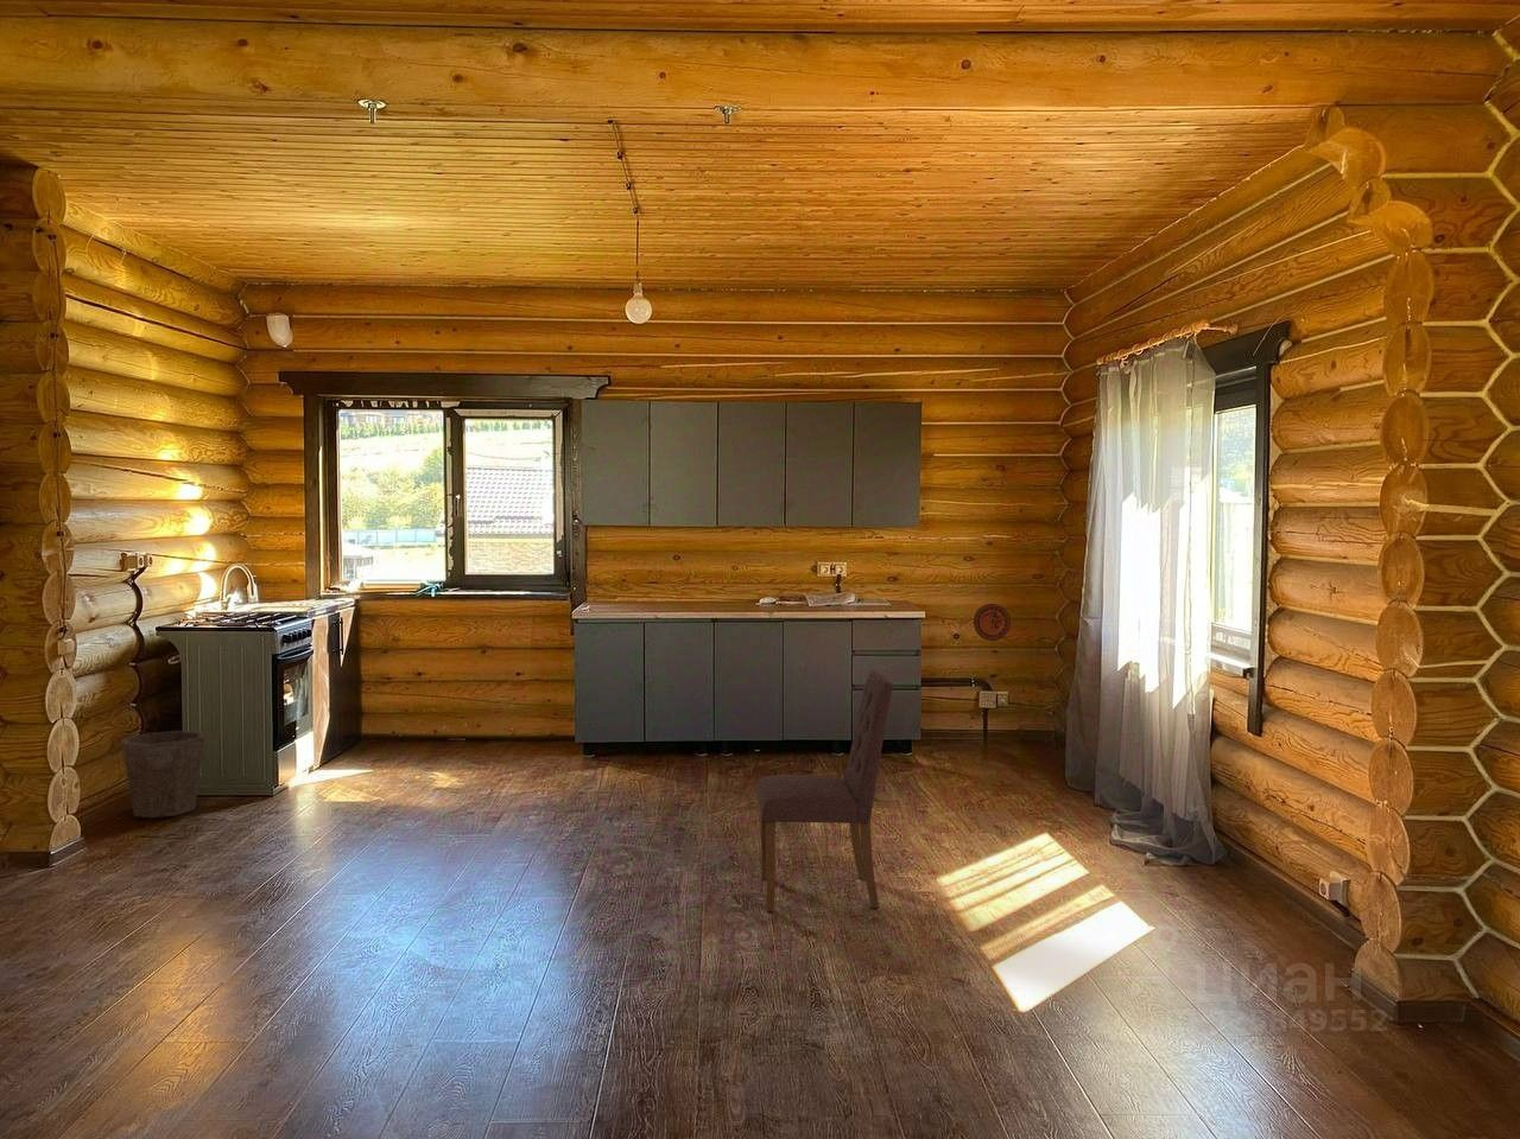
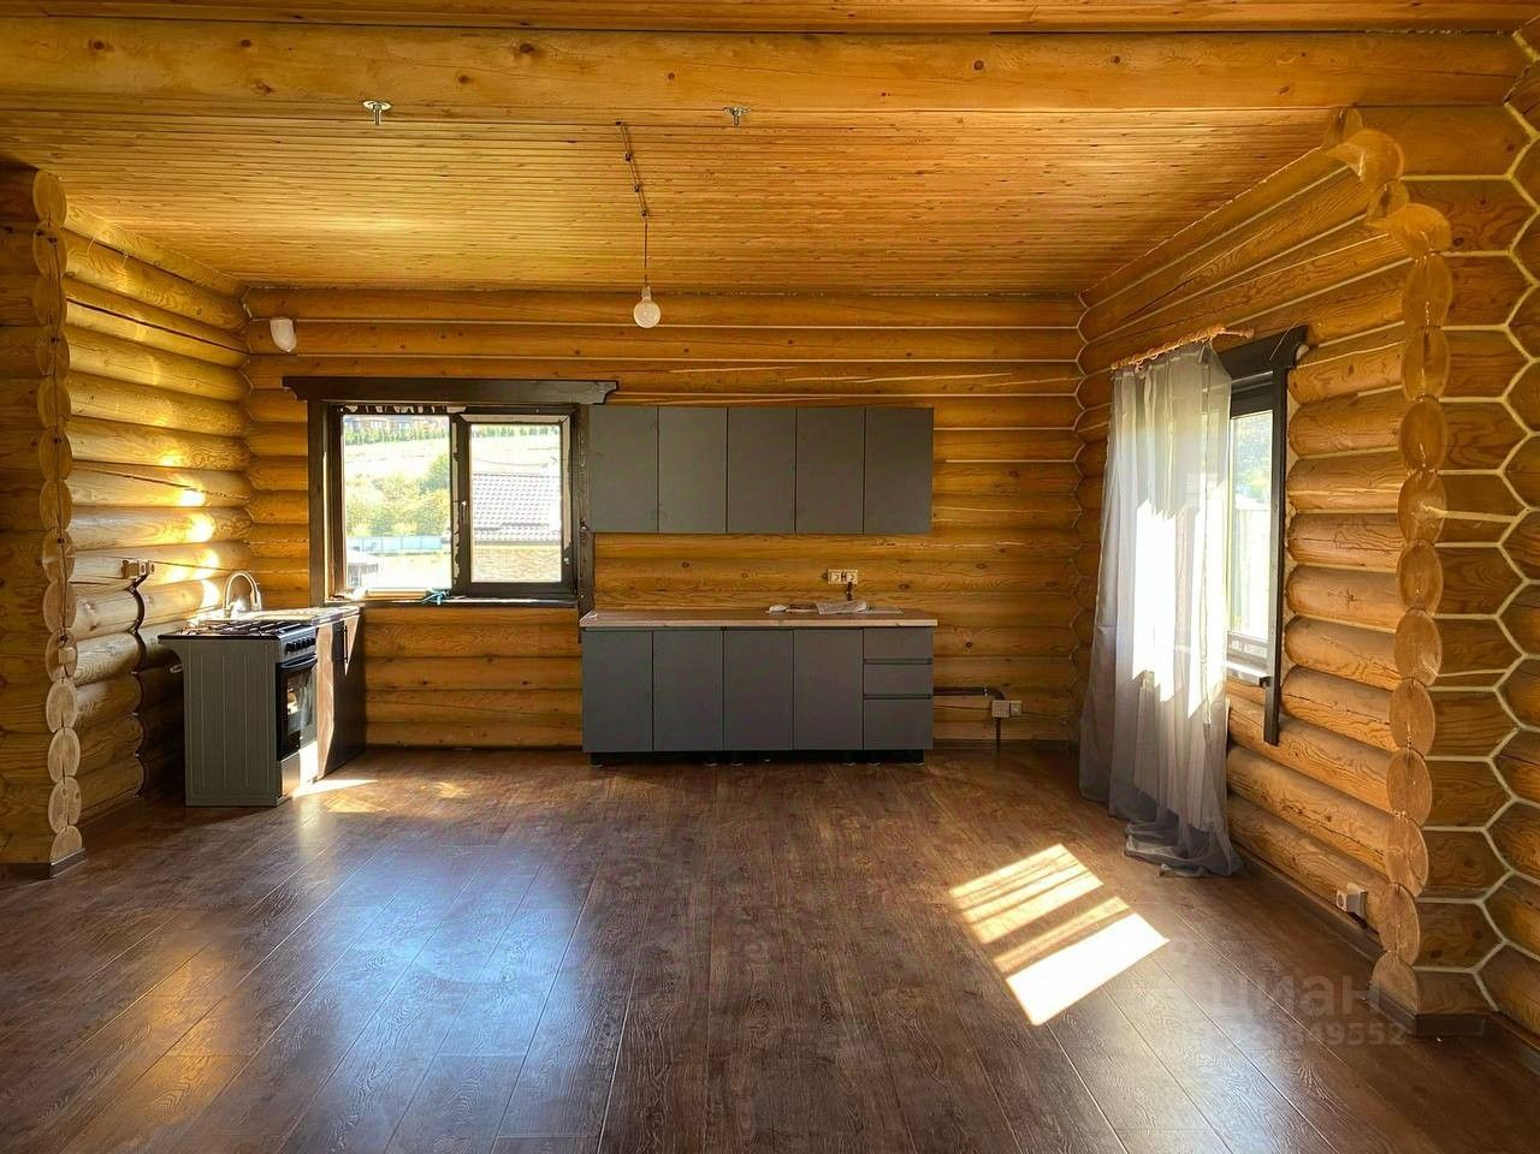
- waste bin (164, 774)
- dining chair (822, 782)
- decorative plate (991, 622)
